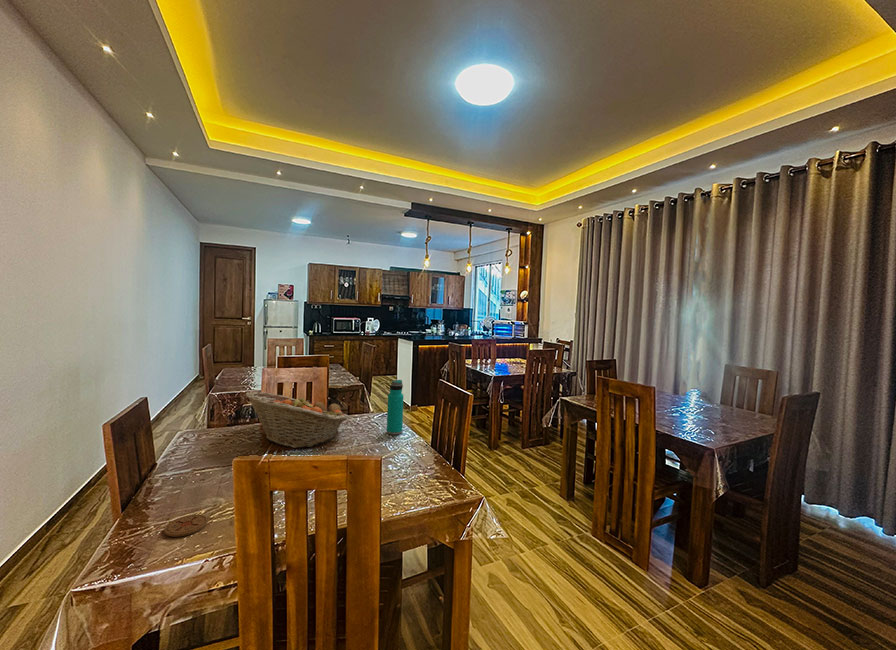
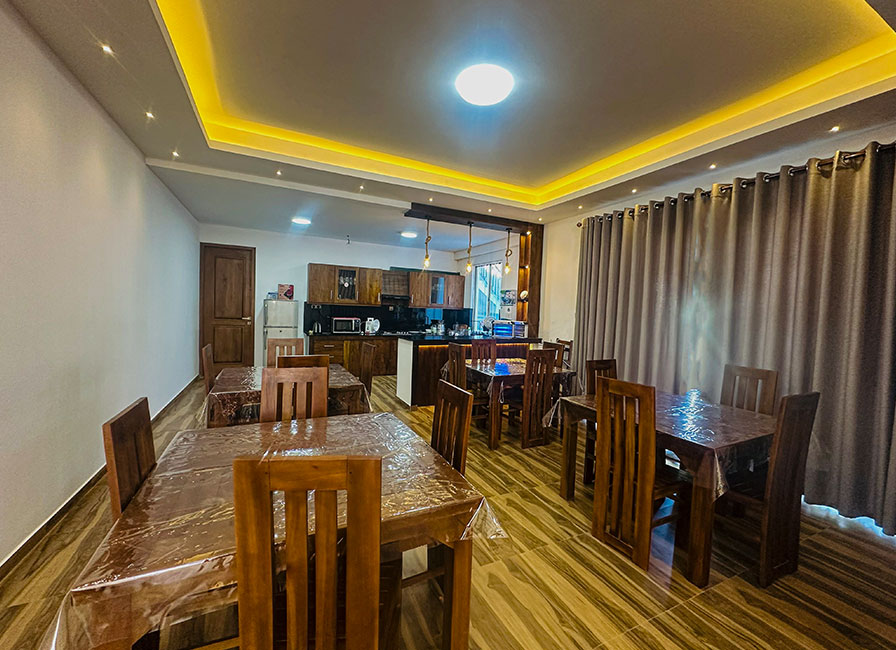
- water bottle (395, 406)
- coaster (186, 525)
- fruit basket (297, 413)
